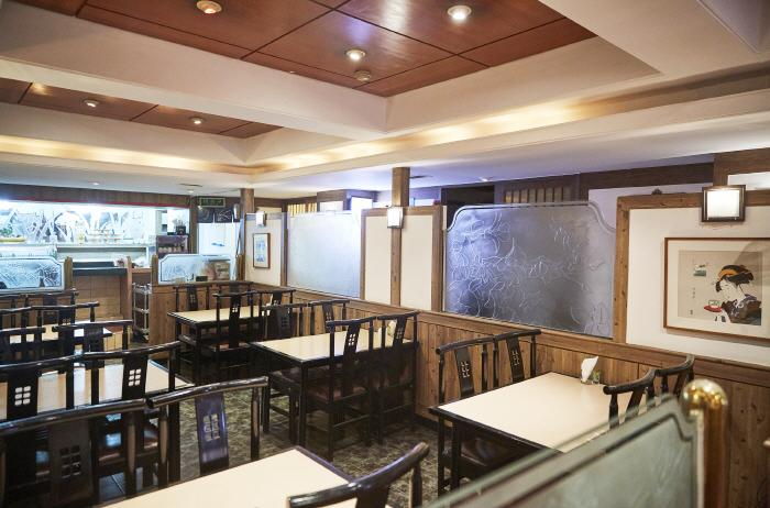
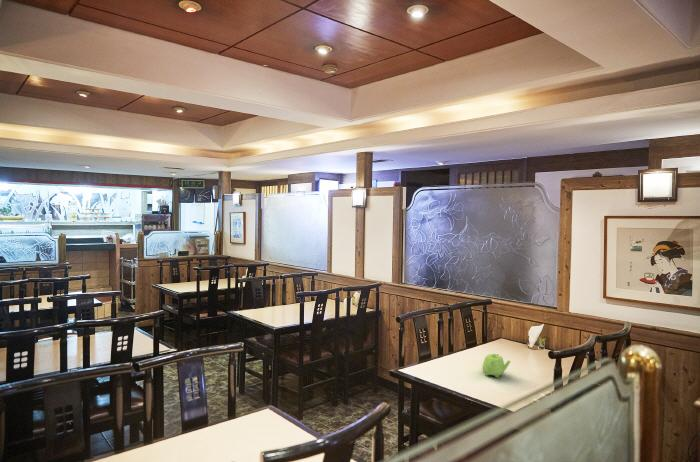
+ teapot (496, 364)
